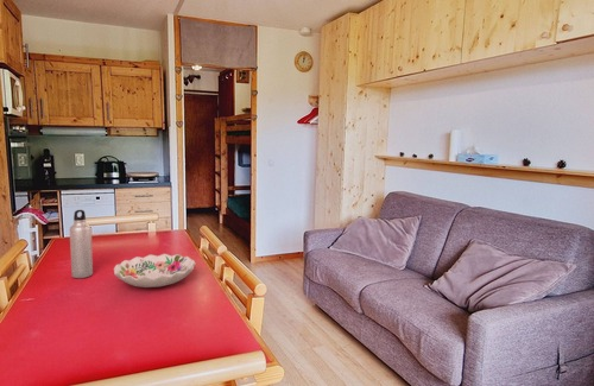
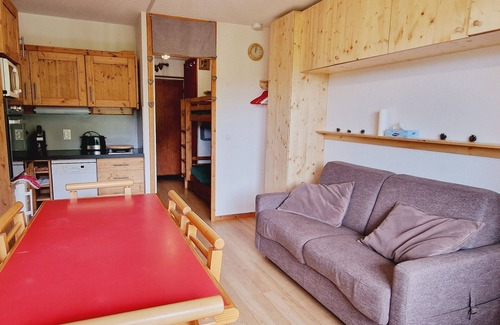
- water bottle (81, 242)
- decorative bowl (156, 272)
